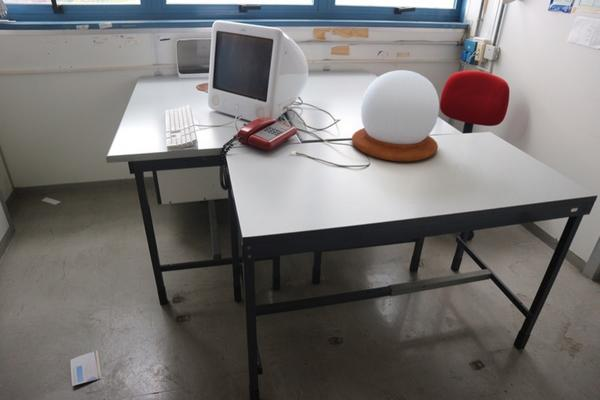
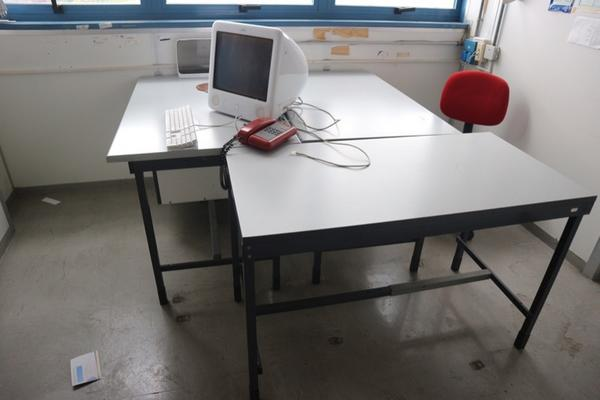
- snow globe (399, 110)
